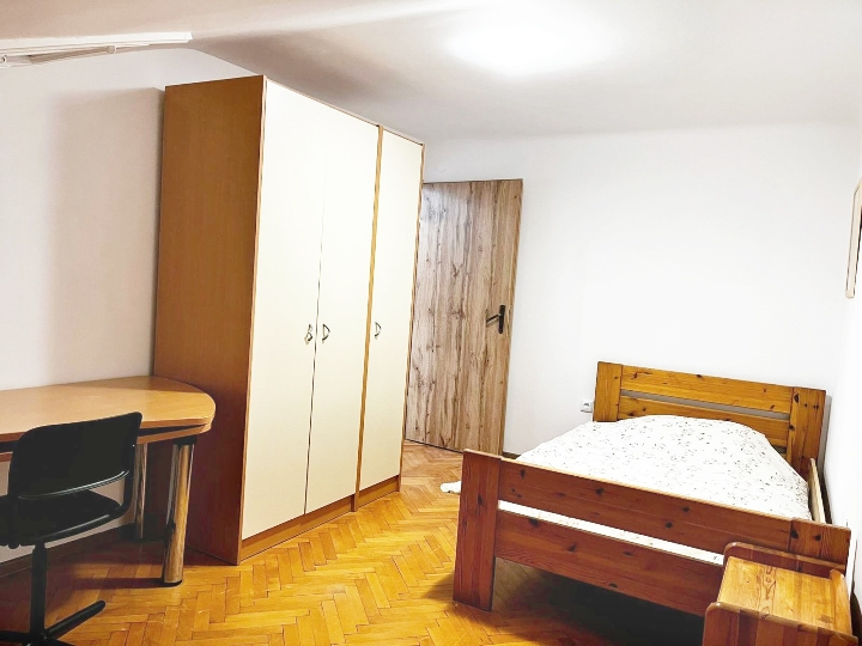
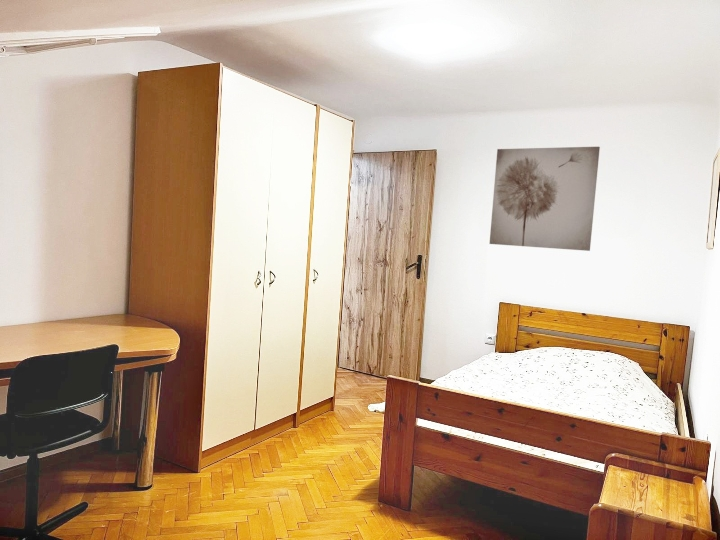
+ wall art (541, 197)
